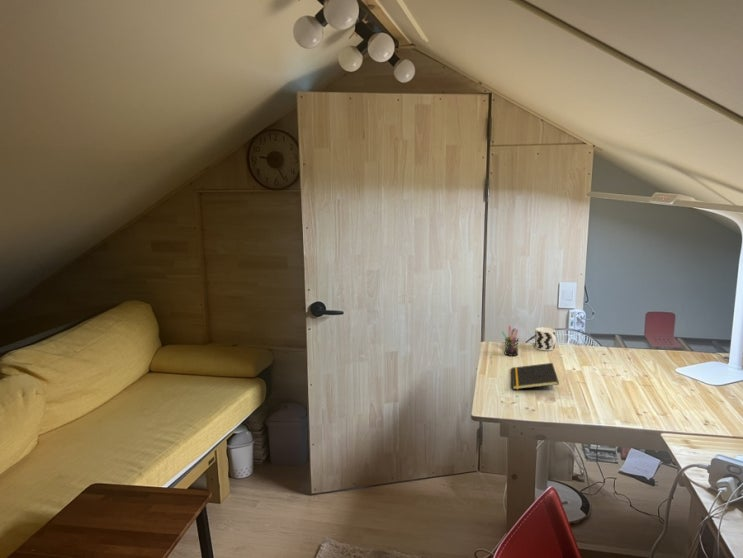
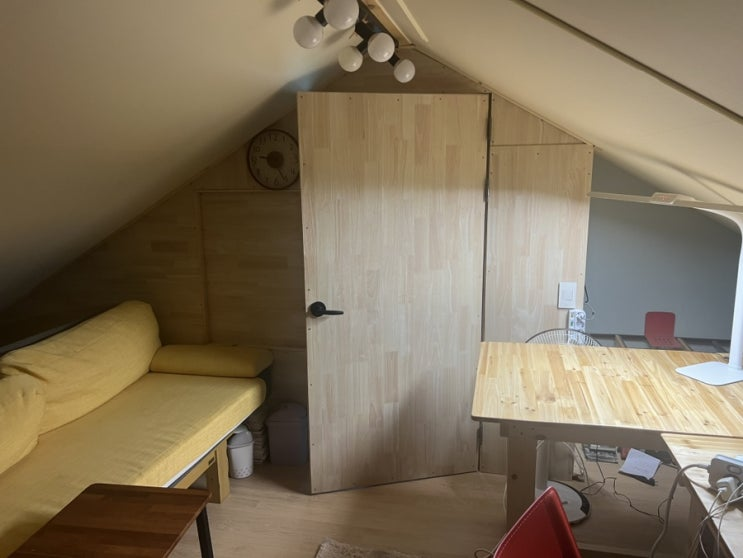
- notepad (533, 375)
- cup (546, 339)
- pen holder (509, 340)
